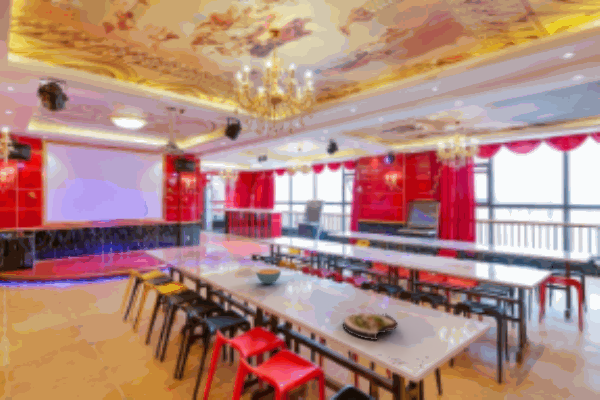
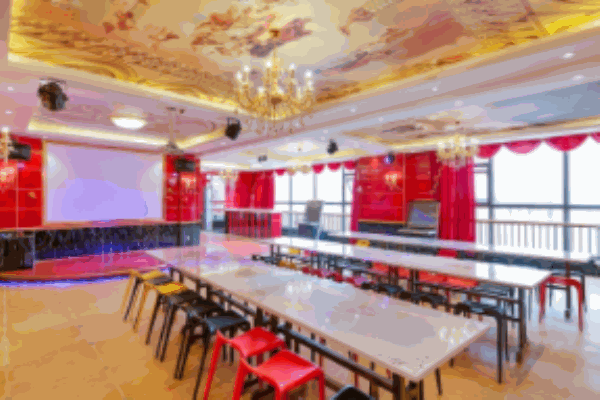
- salad plate (368, 321)
- cereal bowl (268, 277)
